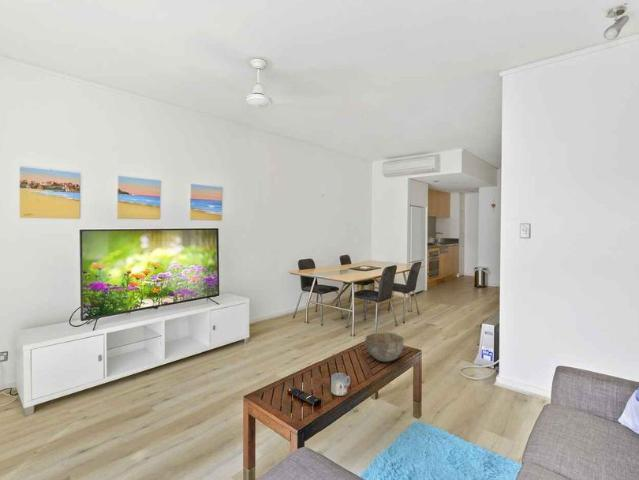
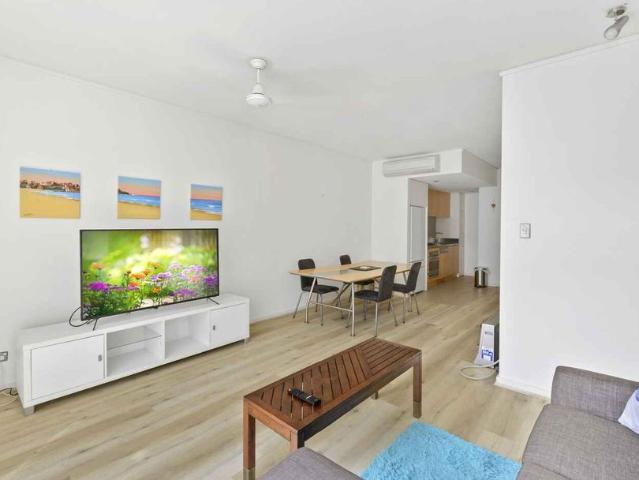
- mug (341, 383)
- bowl (383, 347)
